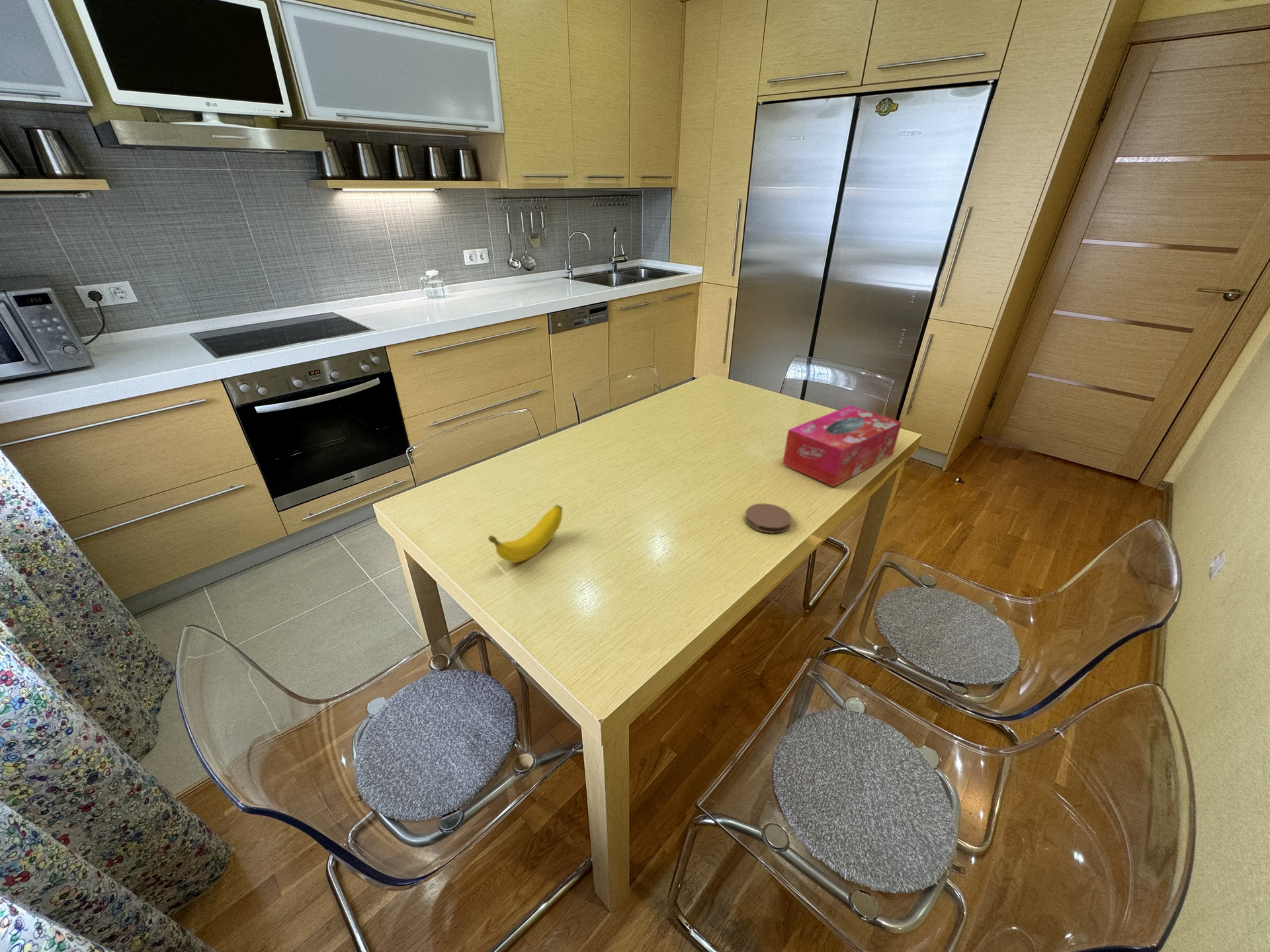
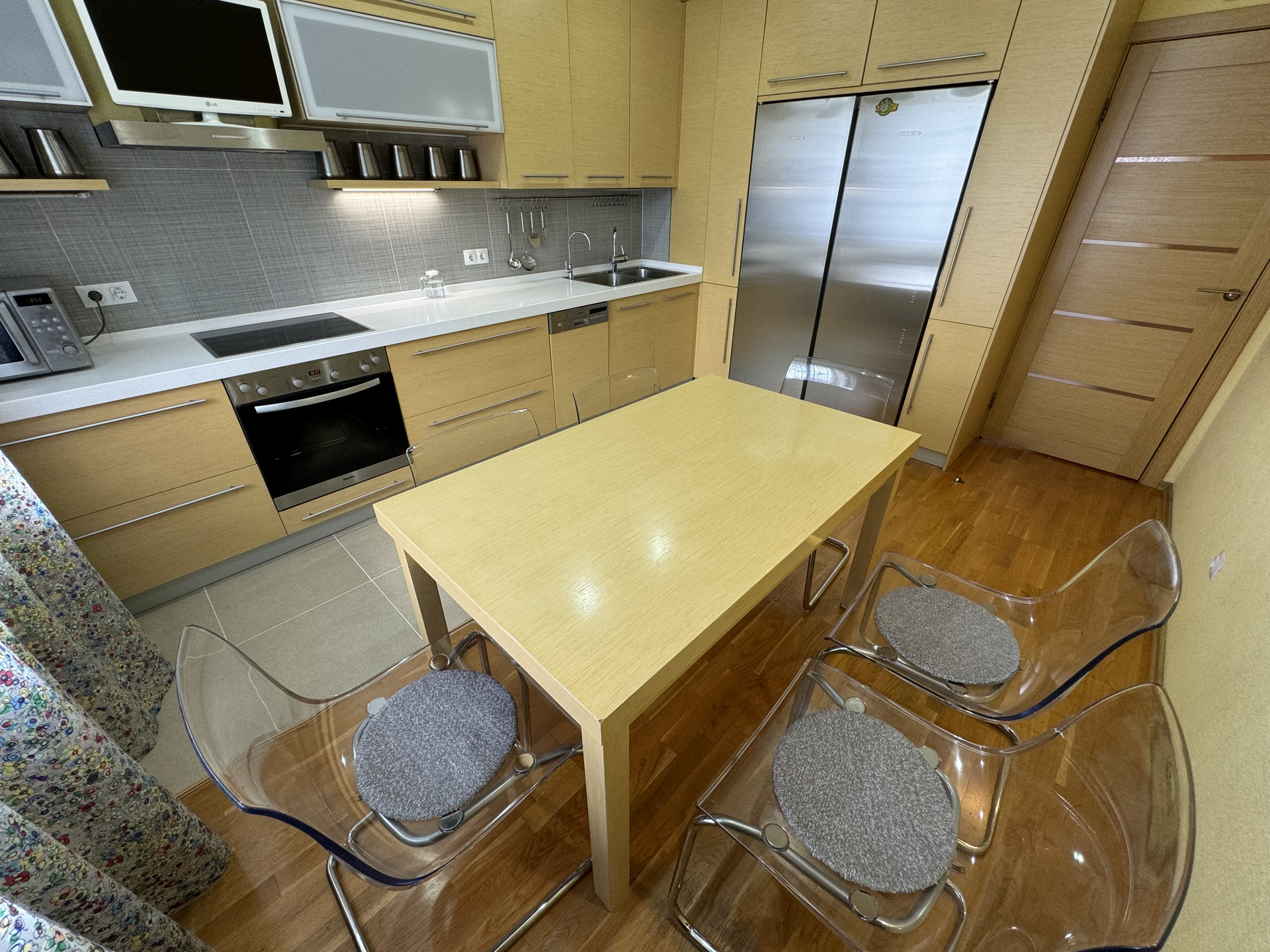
- banana (527, 534)
- coaster (768, 518)
- tissue box (842, 443)
